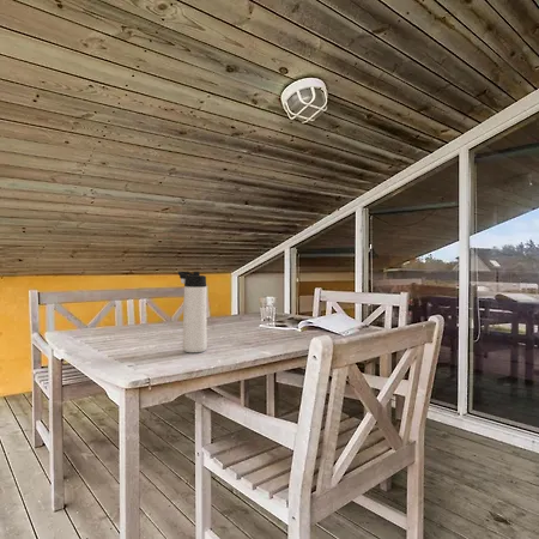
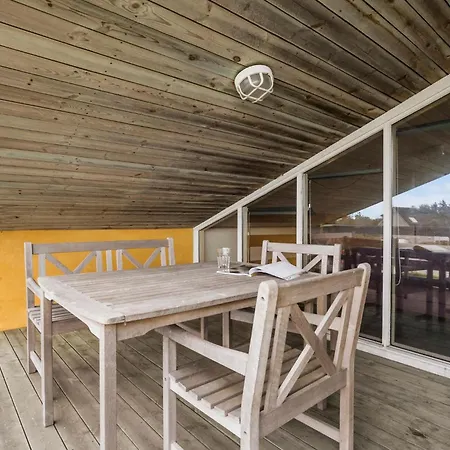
- thermos bottle (190, 310)
